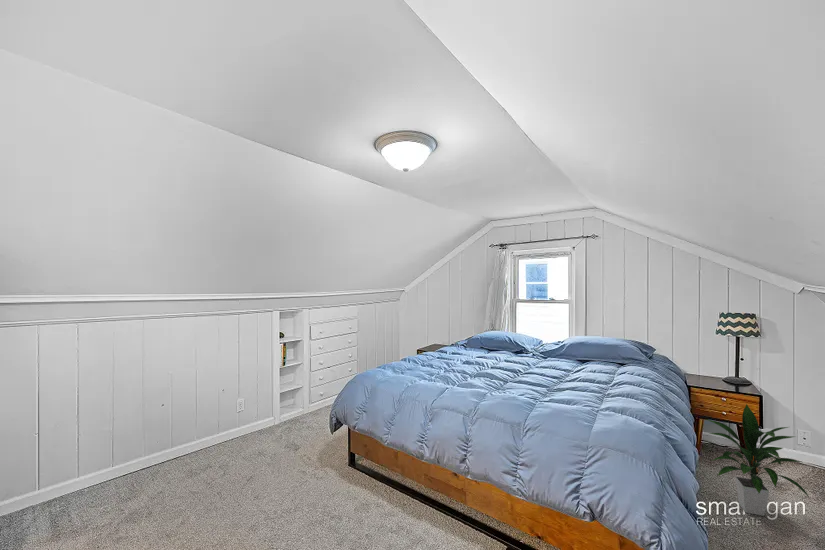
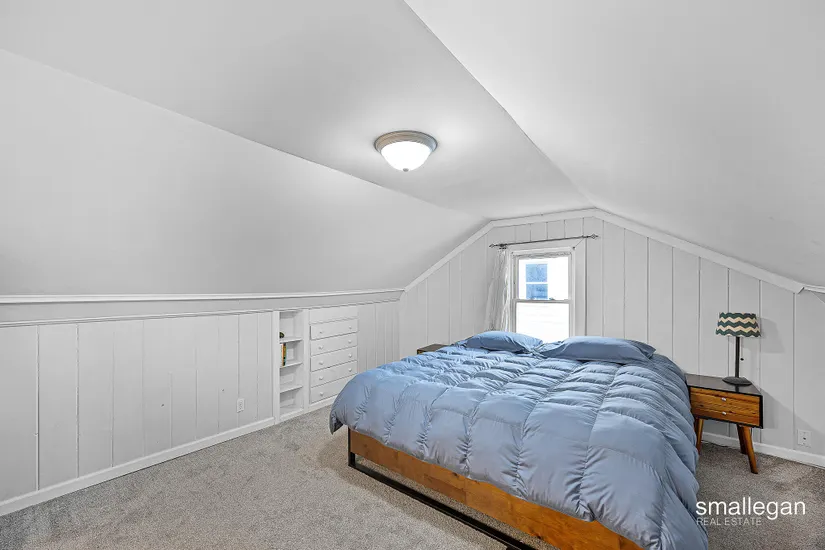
- indoor plant (756, 461)
